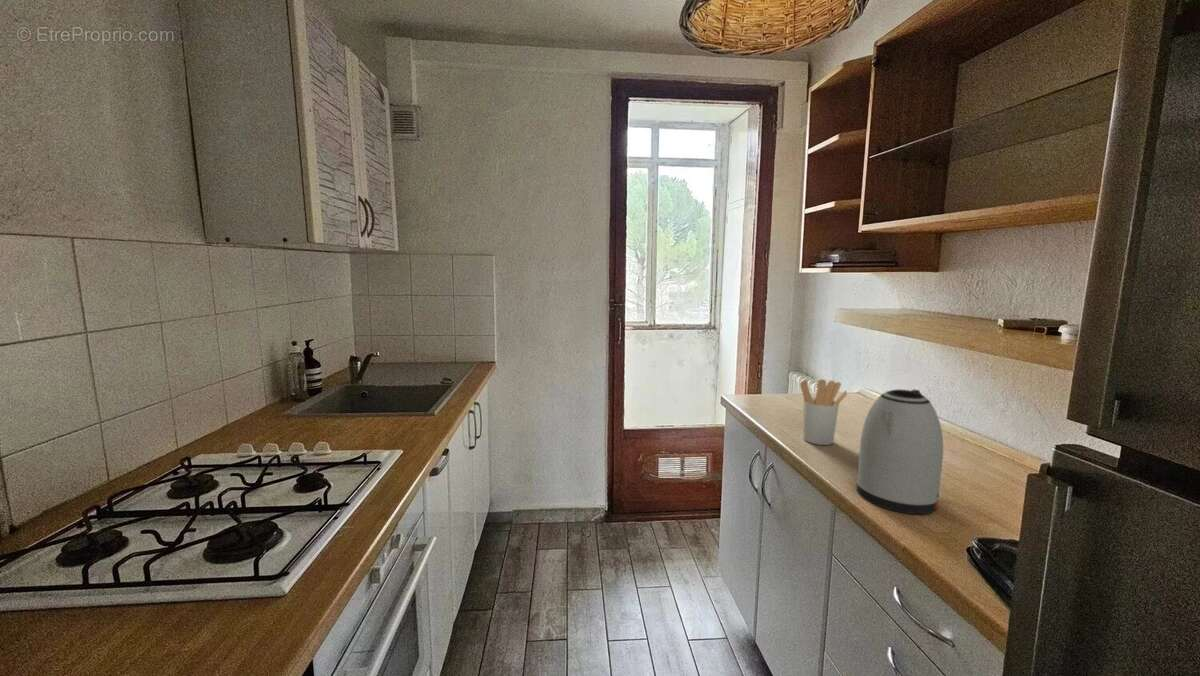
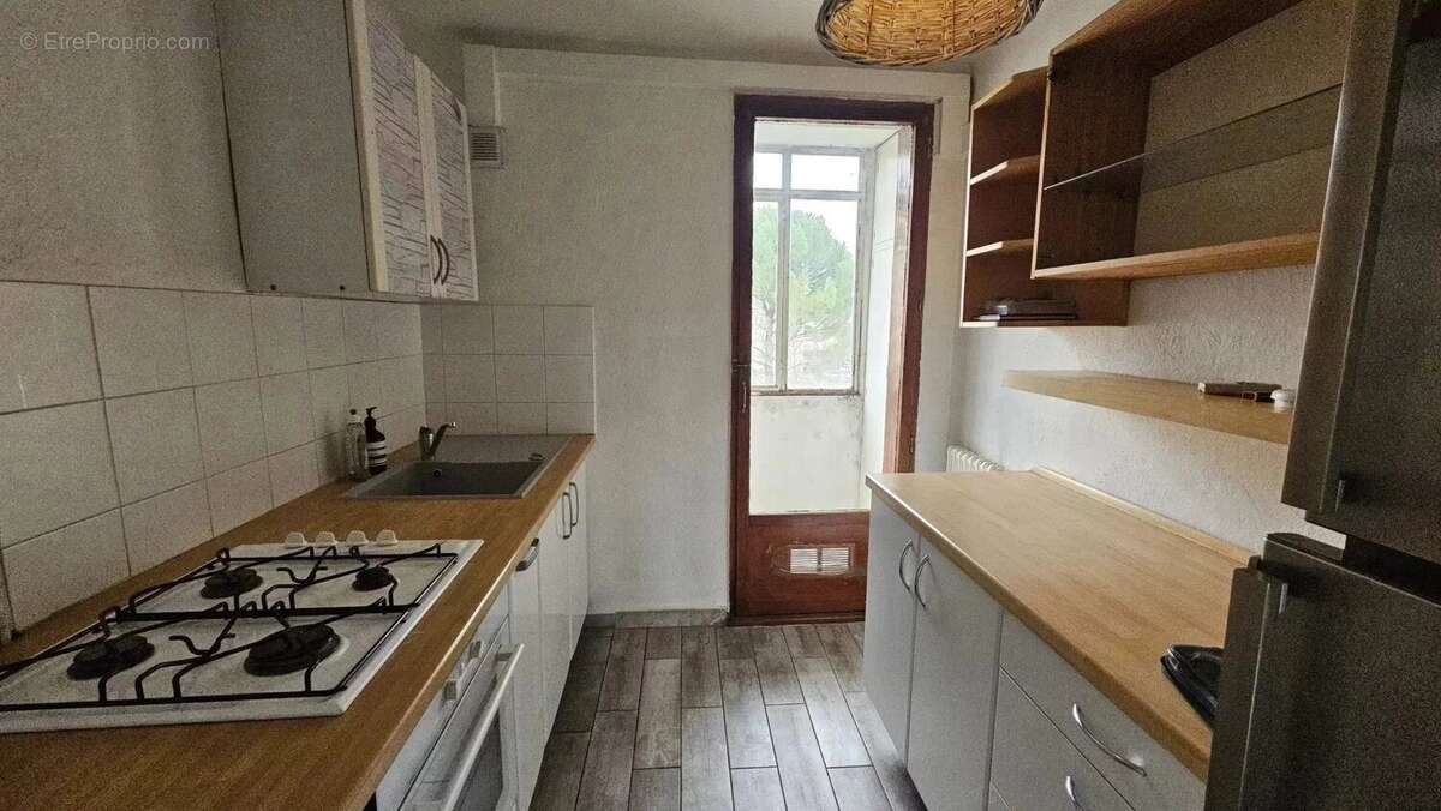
- utensil holder (822, 409)
- kettle (904, 441)
